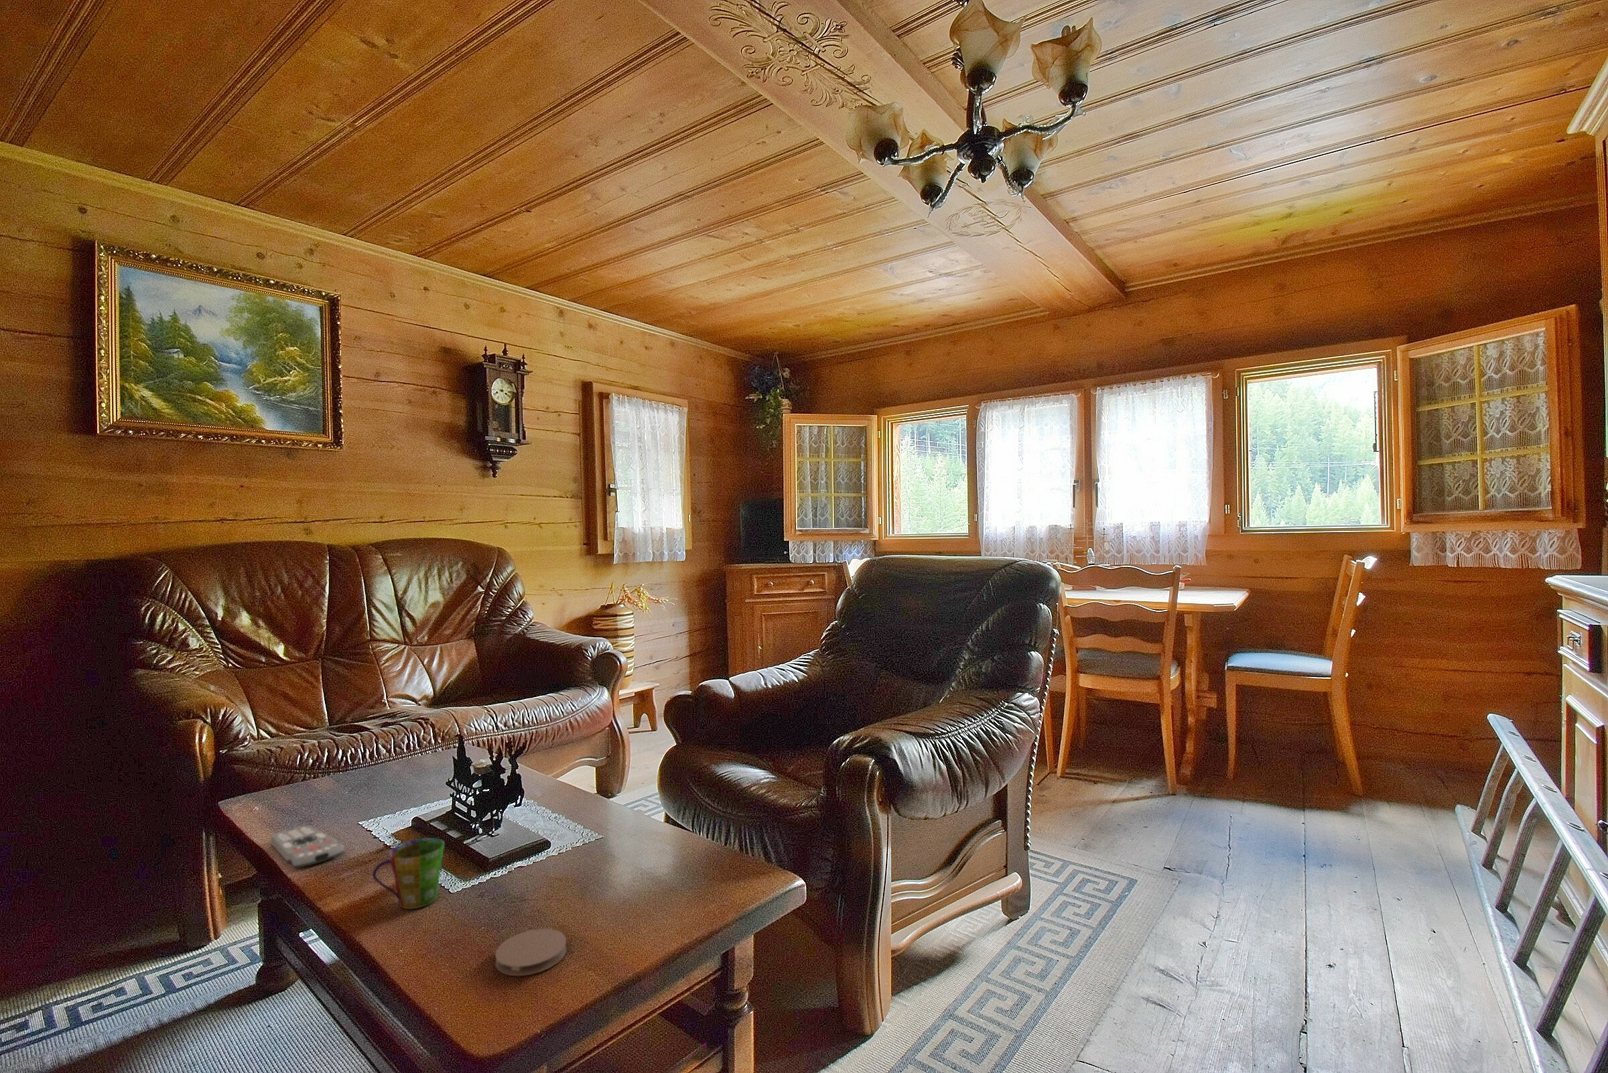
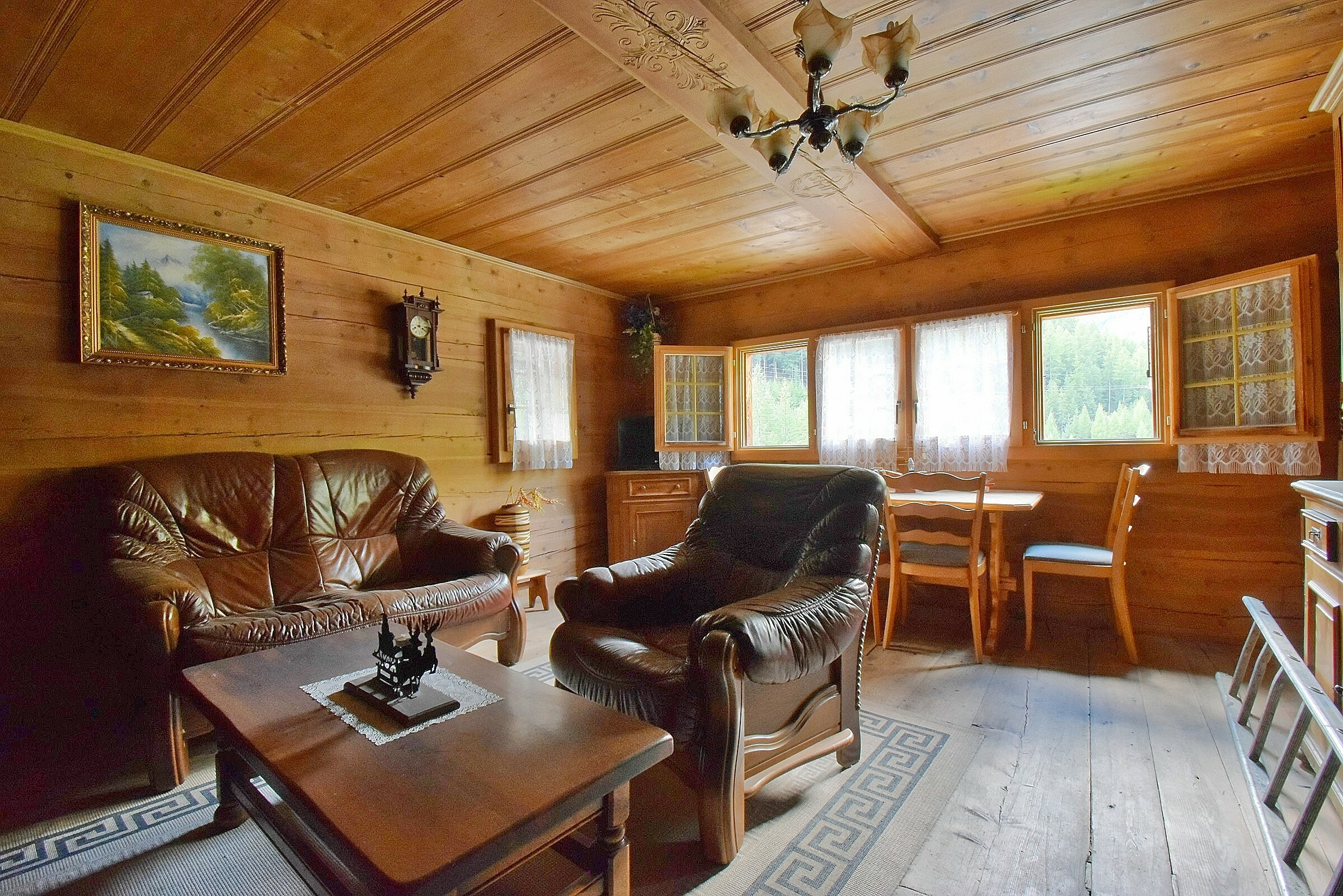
- coaster (532, 951)
- cup (409, 878)
- remote control (304, 845)
